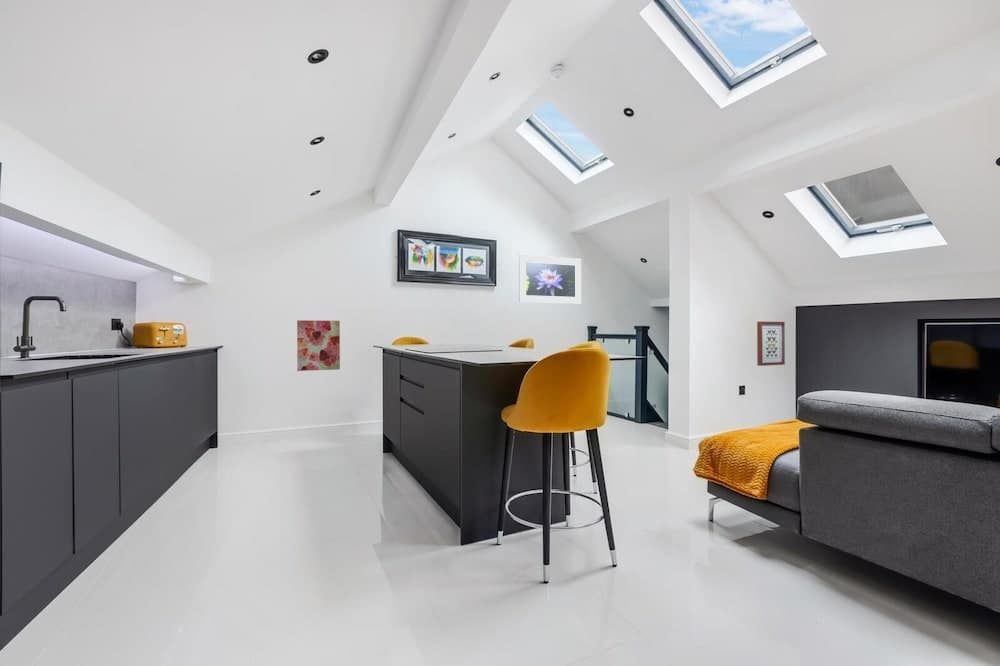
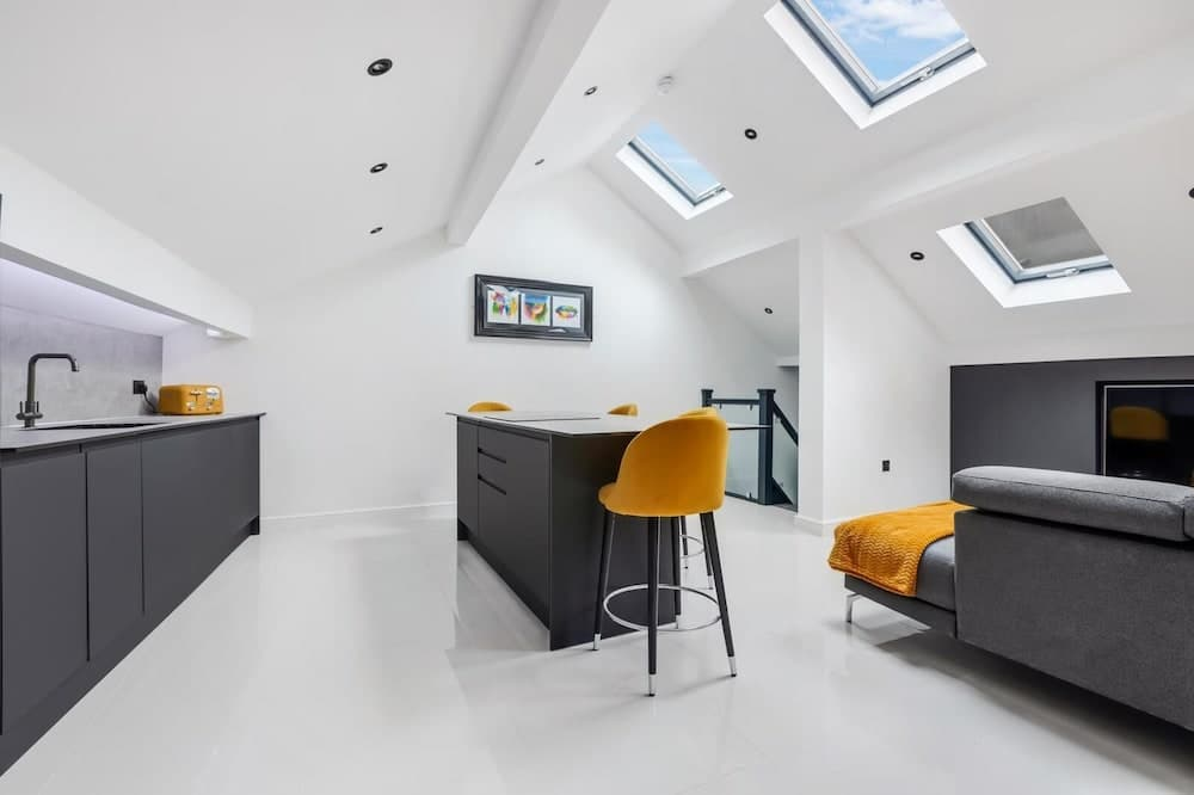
- wall art (771, 343)
- wall art (318, 345)
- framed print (551, 280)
